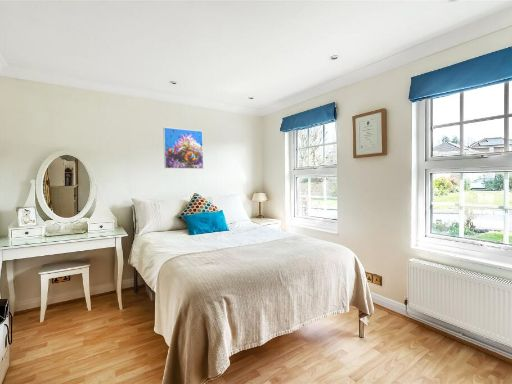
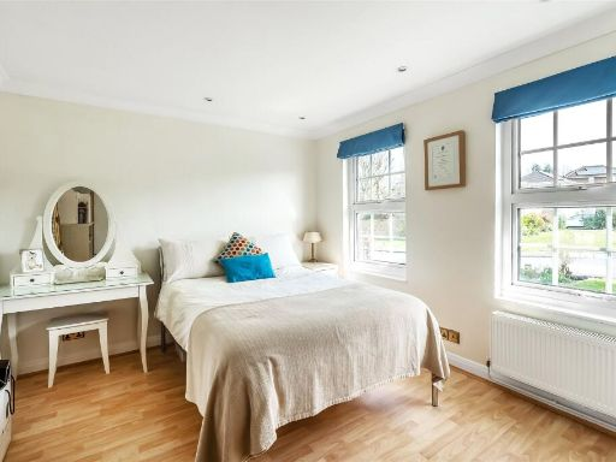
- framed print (184, 149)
